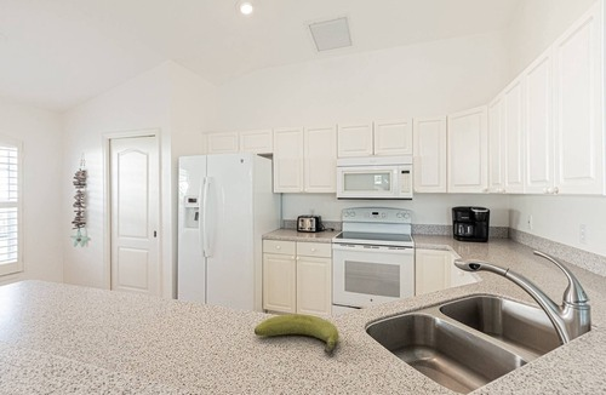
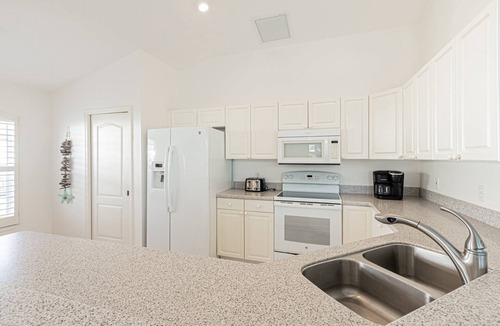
- fruit (296, 330)
